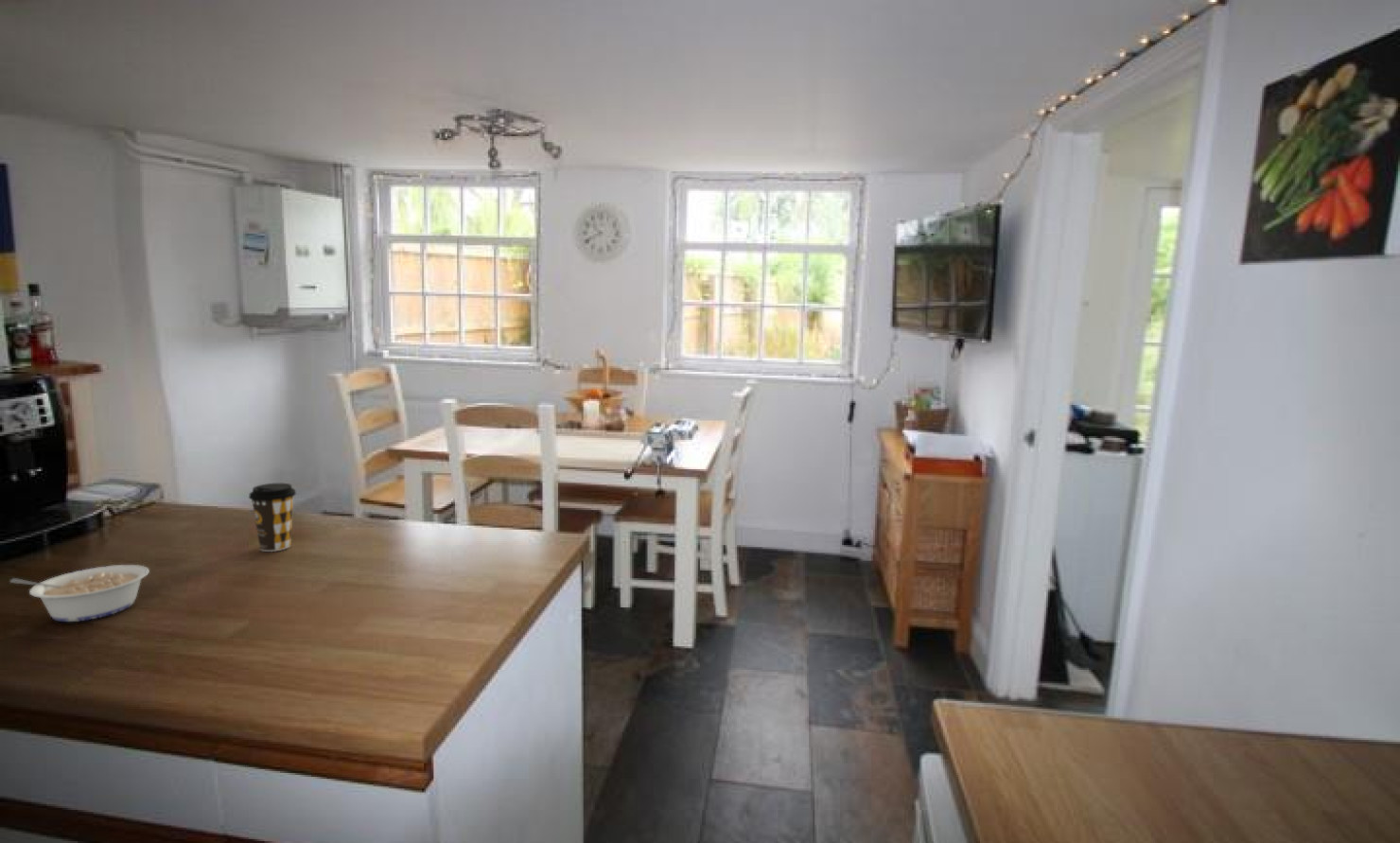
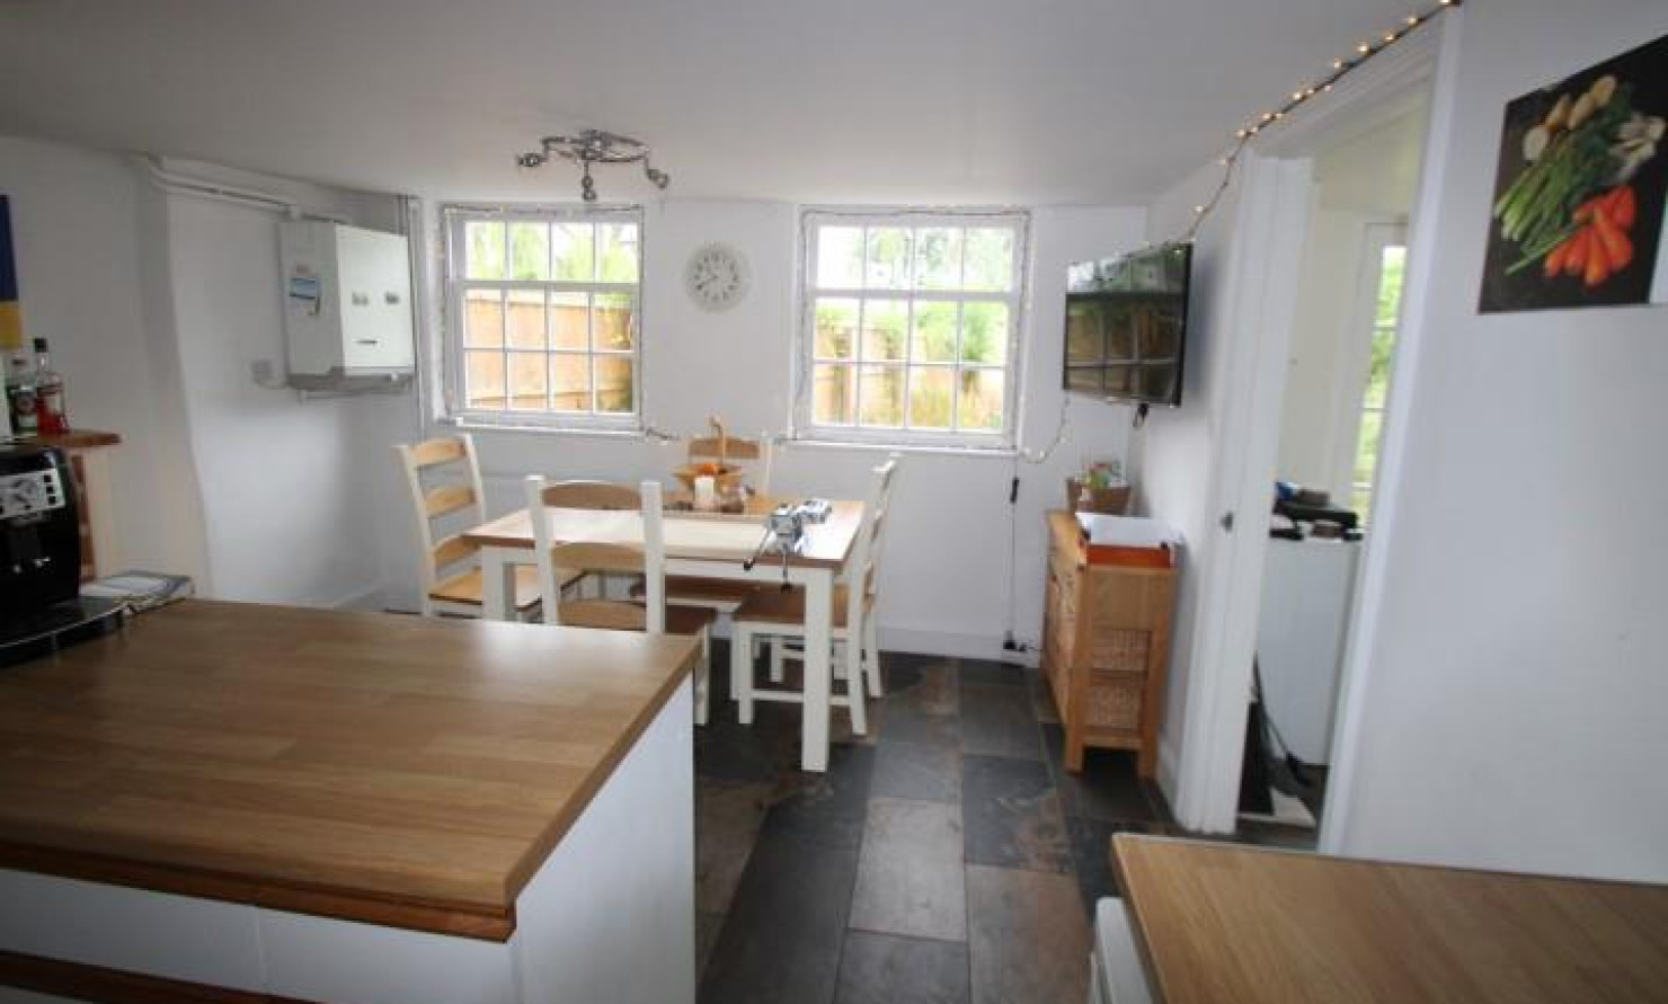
- legume (88, 592)
- coffee cup (273, 517)
